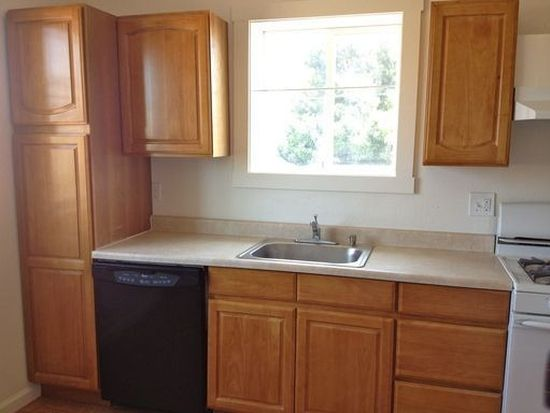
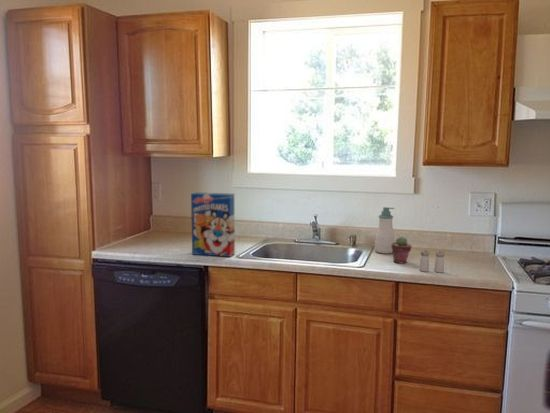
+ potted succulent (401, 249)
+ cereal box (213, 224)
+ salt and pepper shaker (435, 260)
+ soap bottle (385, 229)
